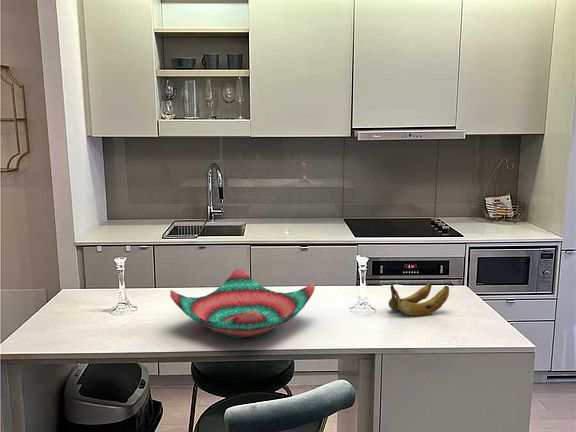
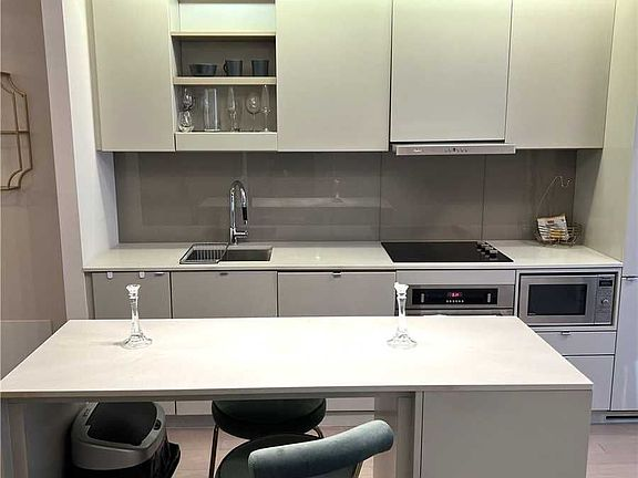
- decorative bowl (244, 307)
- banana (419, 295)
